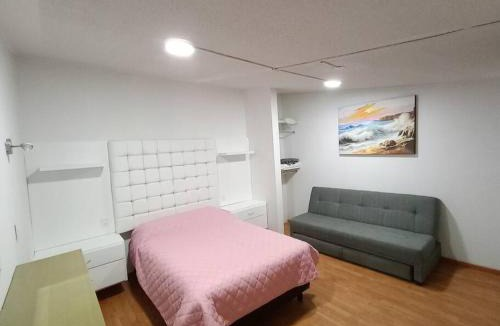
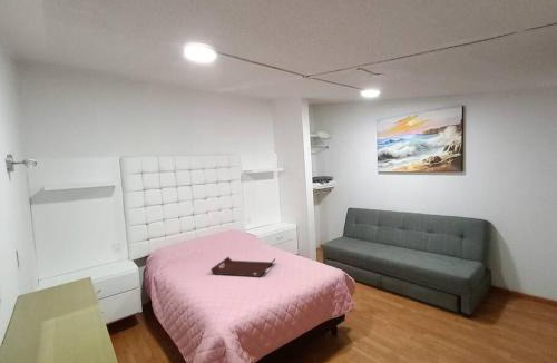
+ serving tray (244, 265)
